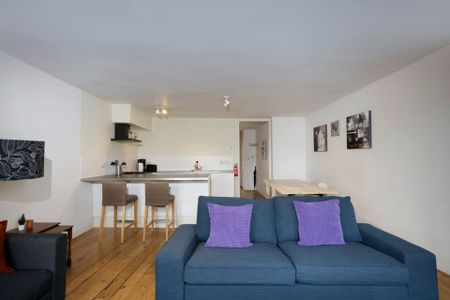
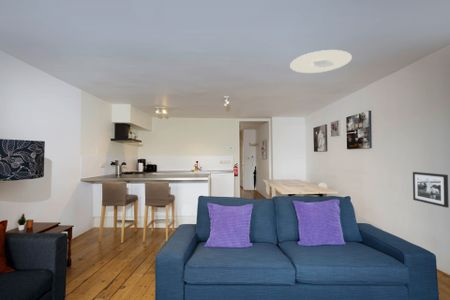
+ picture frame (429, 188)
+ ceiling light (319, 60)
